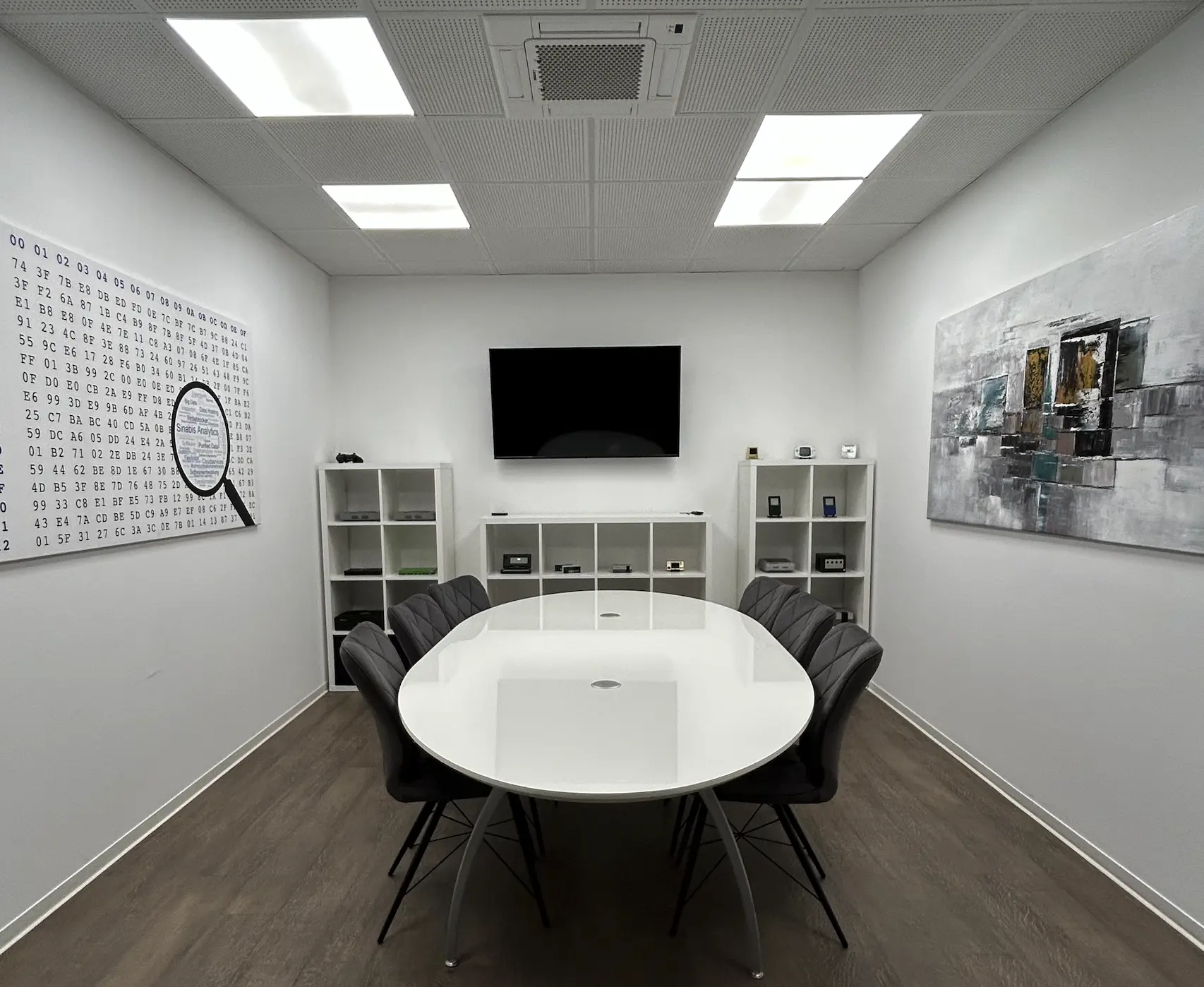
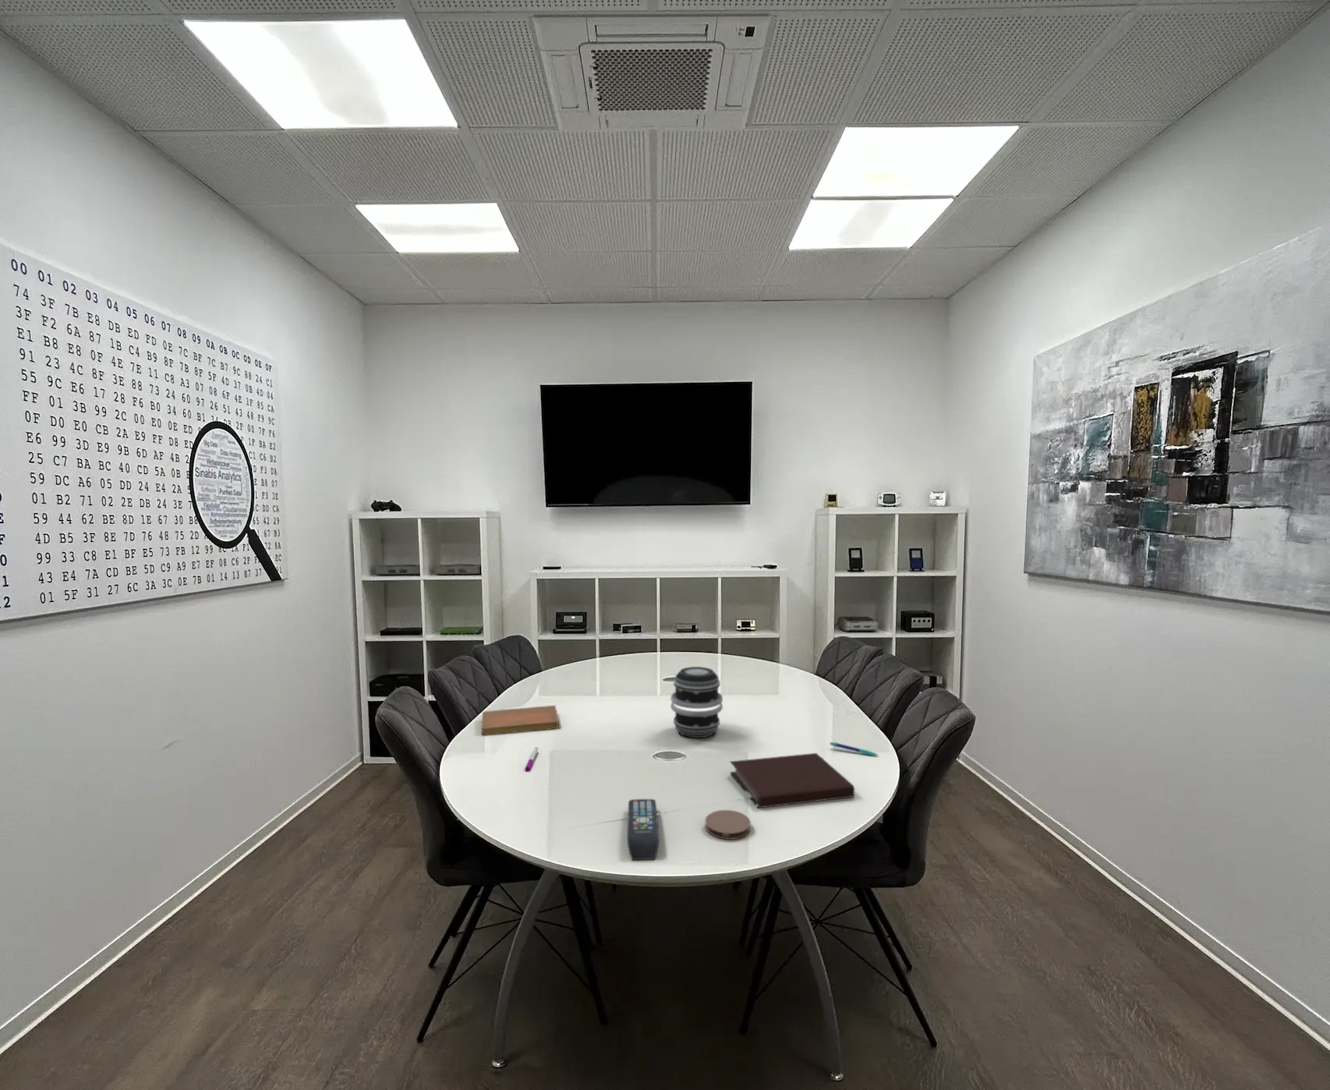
+ notebook (789, 779)
+ speaker (696, 701)
+ pen (854, 749)
+ pen (531, 758)
+ remote control (643, 824)
+ notebook (520, 719)
+ coaster (727, 824)
